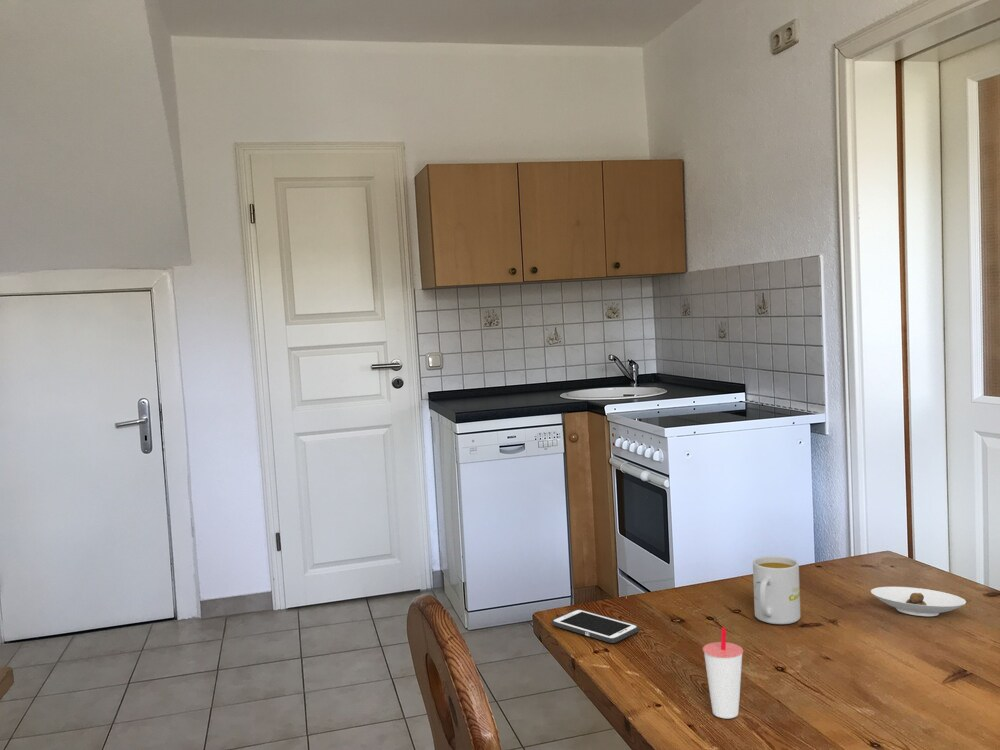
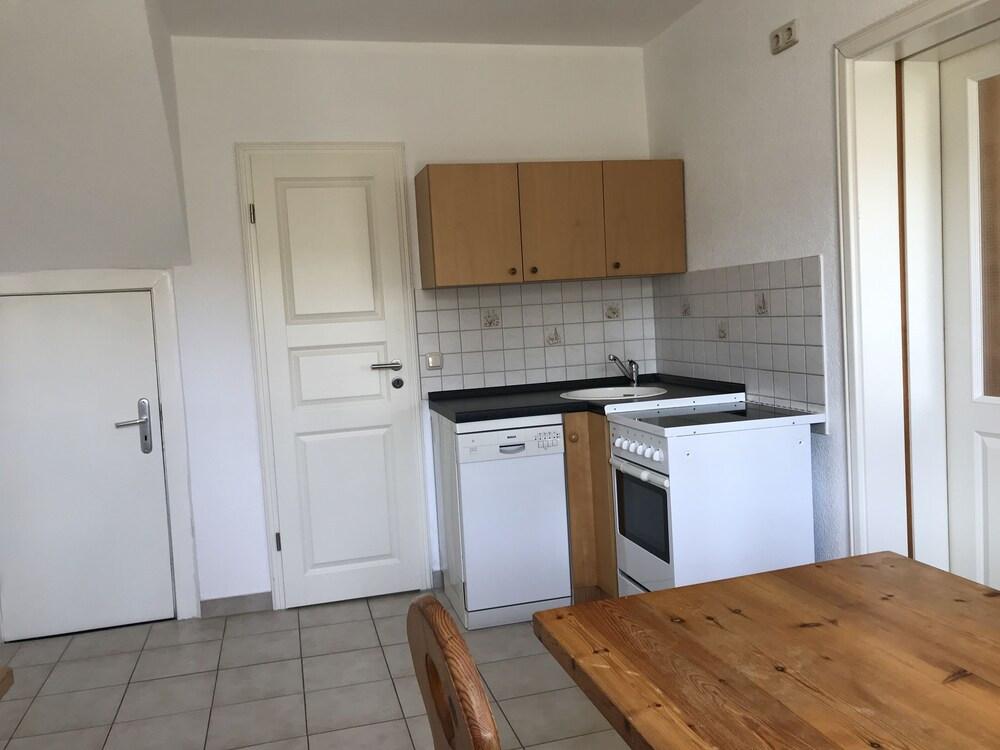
- cup (723, 670)
- saucer (917, 602)
- cell phone (594, 625)
- mug (773, 592)
